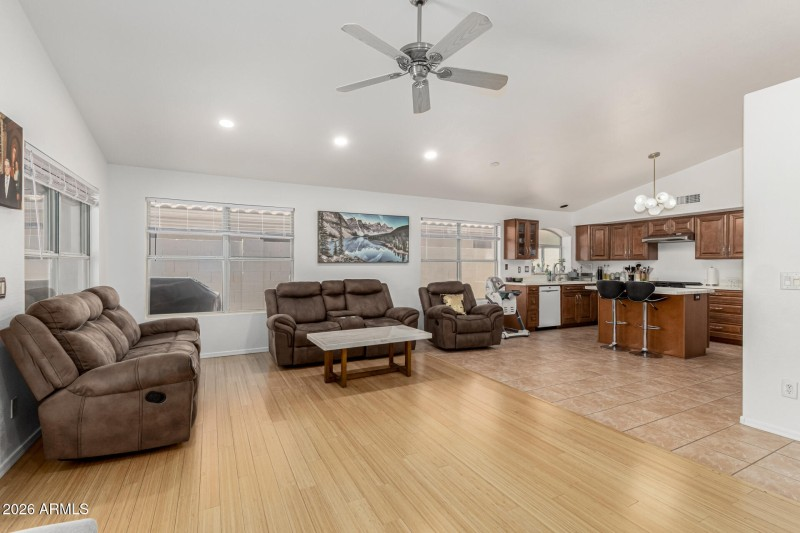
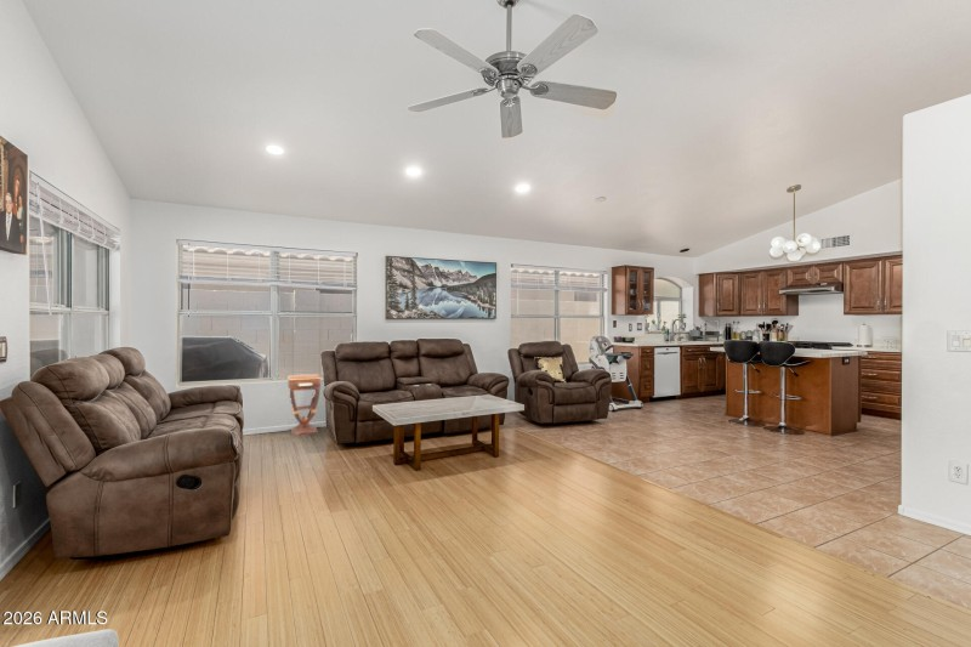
+ side table (303, 405)
